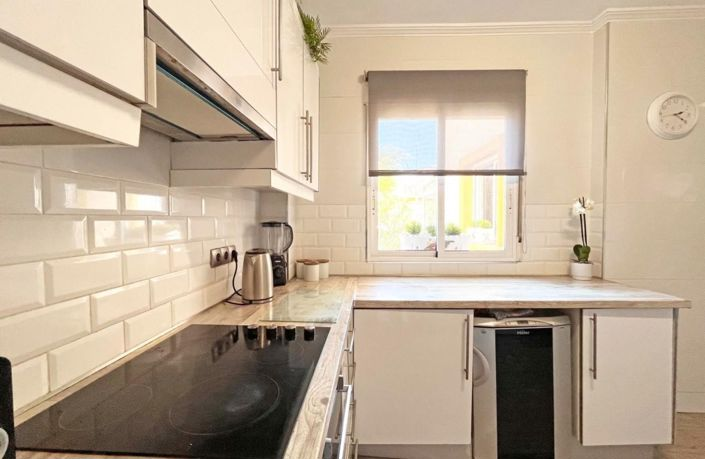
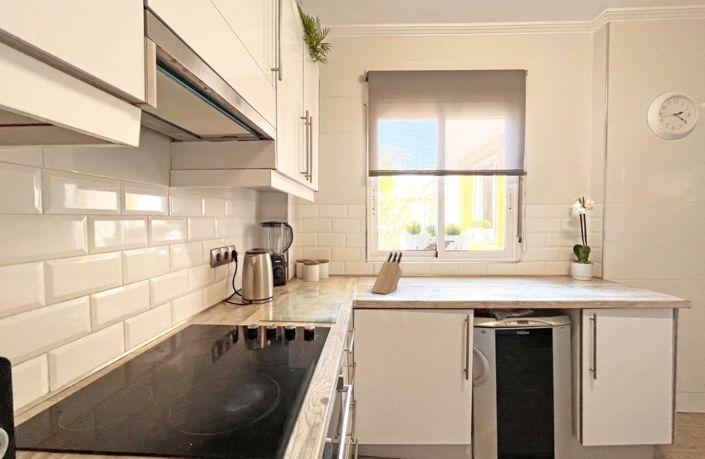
+ knife block (388, 271)
